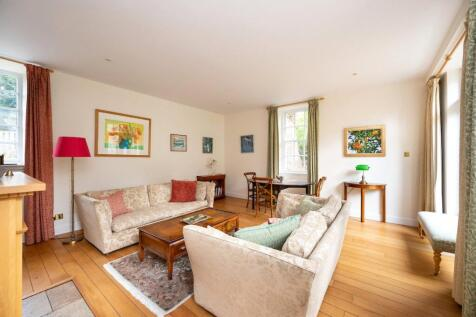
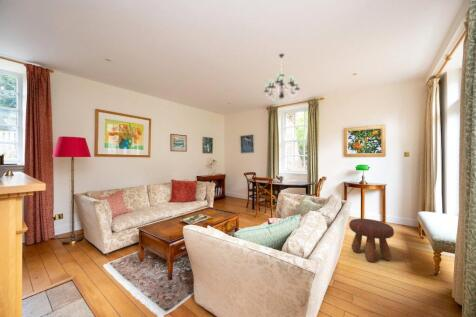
+ footstool (370, 239)
+ chandelier (281, 77)
